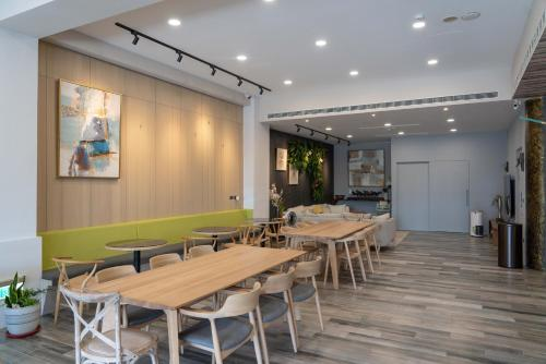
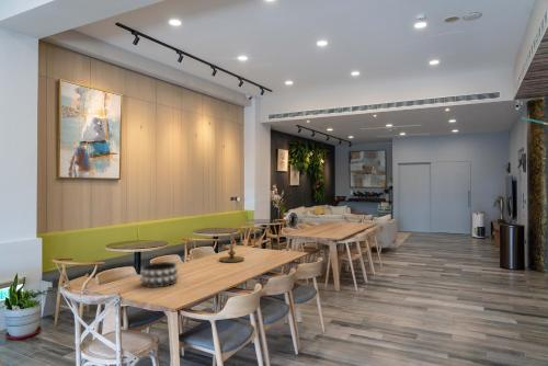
+ candle holder (231, 245)
+ decorative bowl (159, 274)
